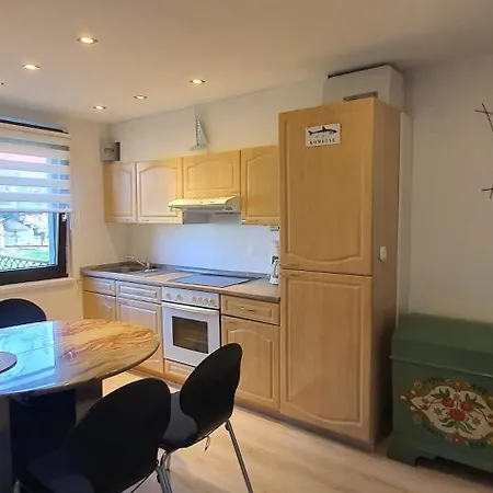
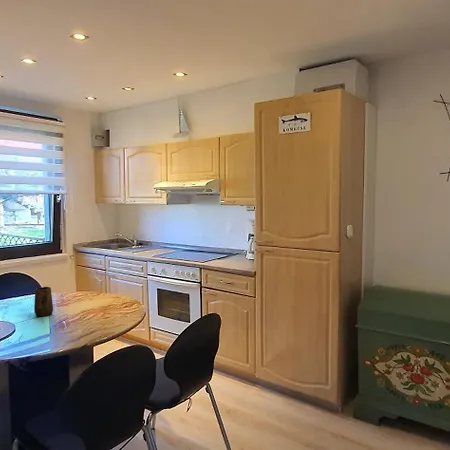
+ mug (43, 301)
